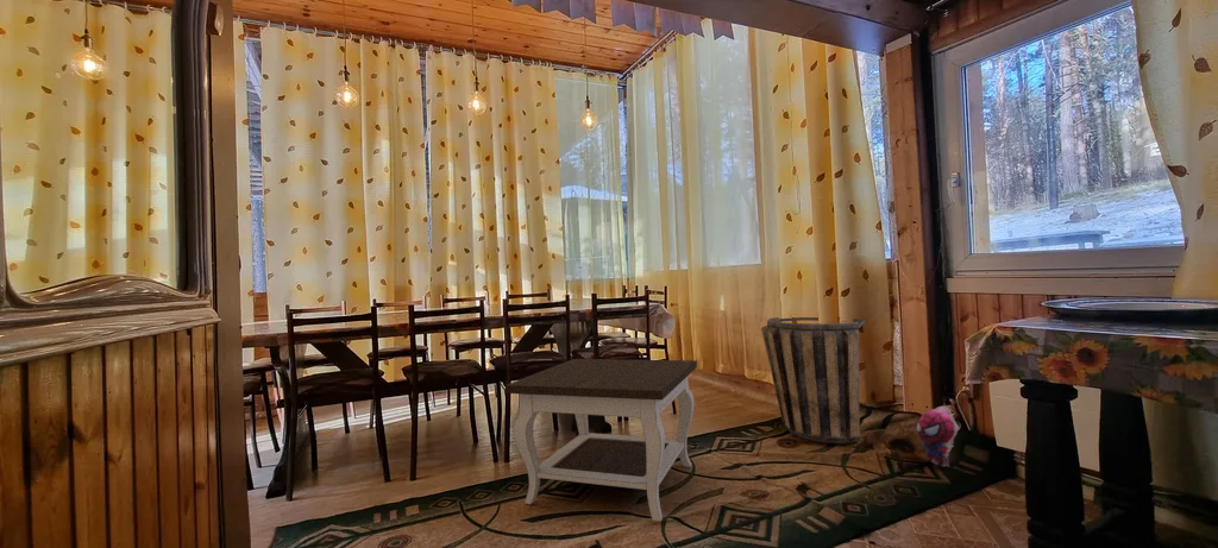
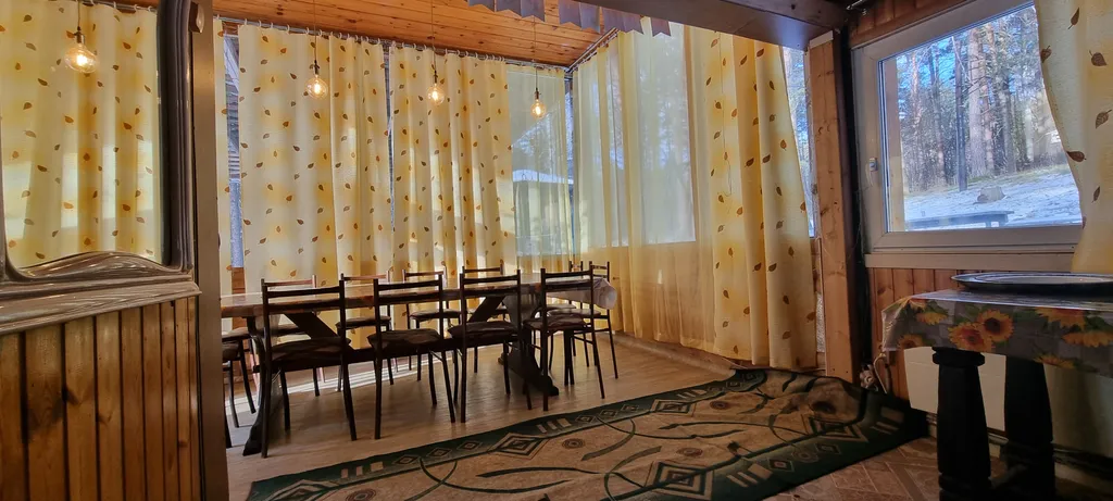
- basket (810, 373)
- plush toy (937, 434)
- side table (609, 434)
